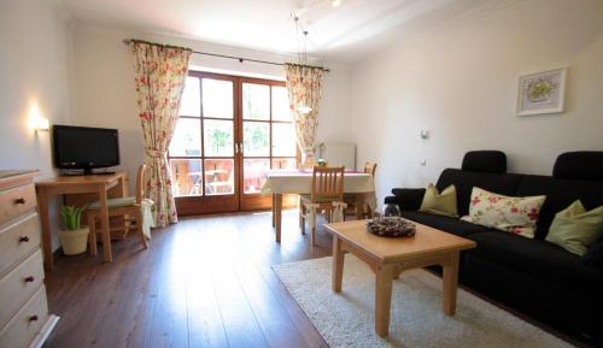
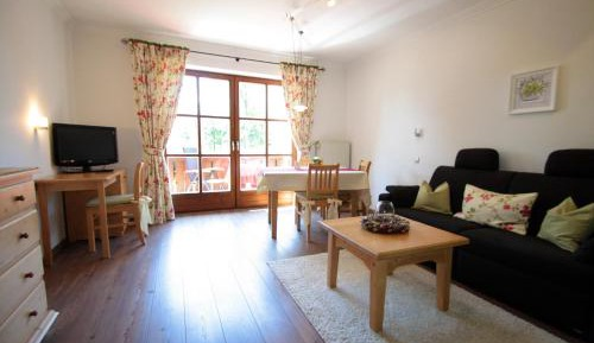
- potted plant (76, 226)
